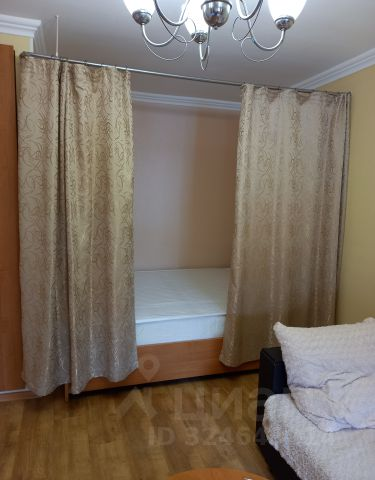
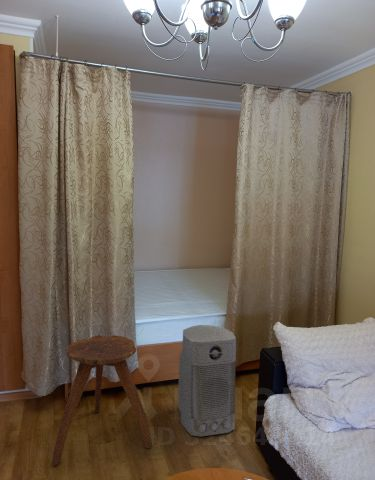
+ air purifier (206, 376)
+ stool (100, 395)
